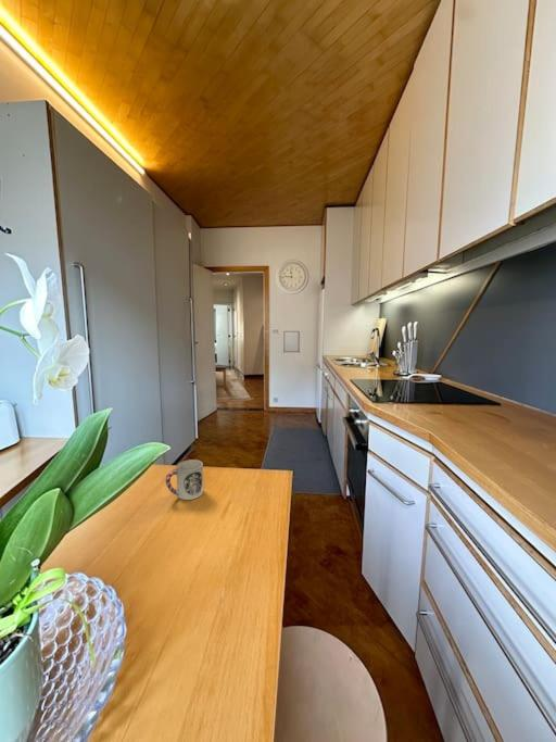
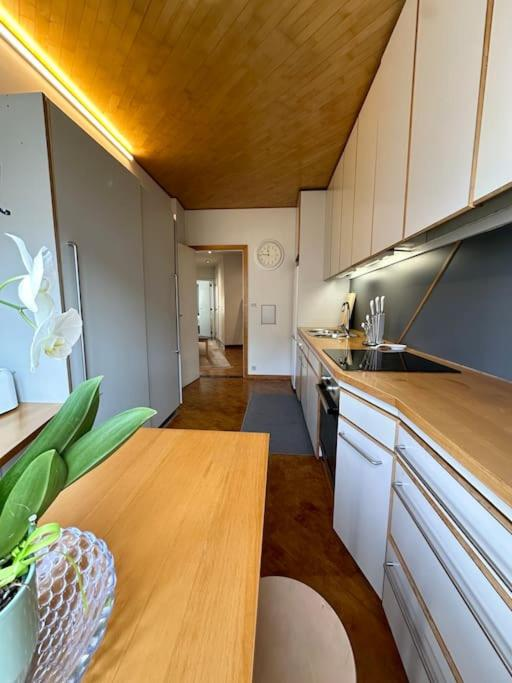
- cup (185, 480)
